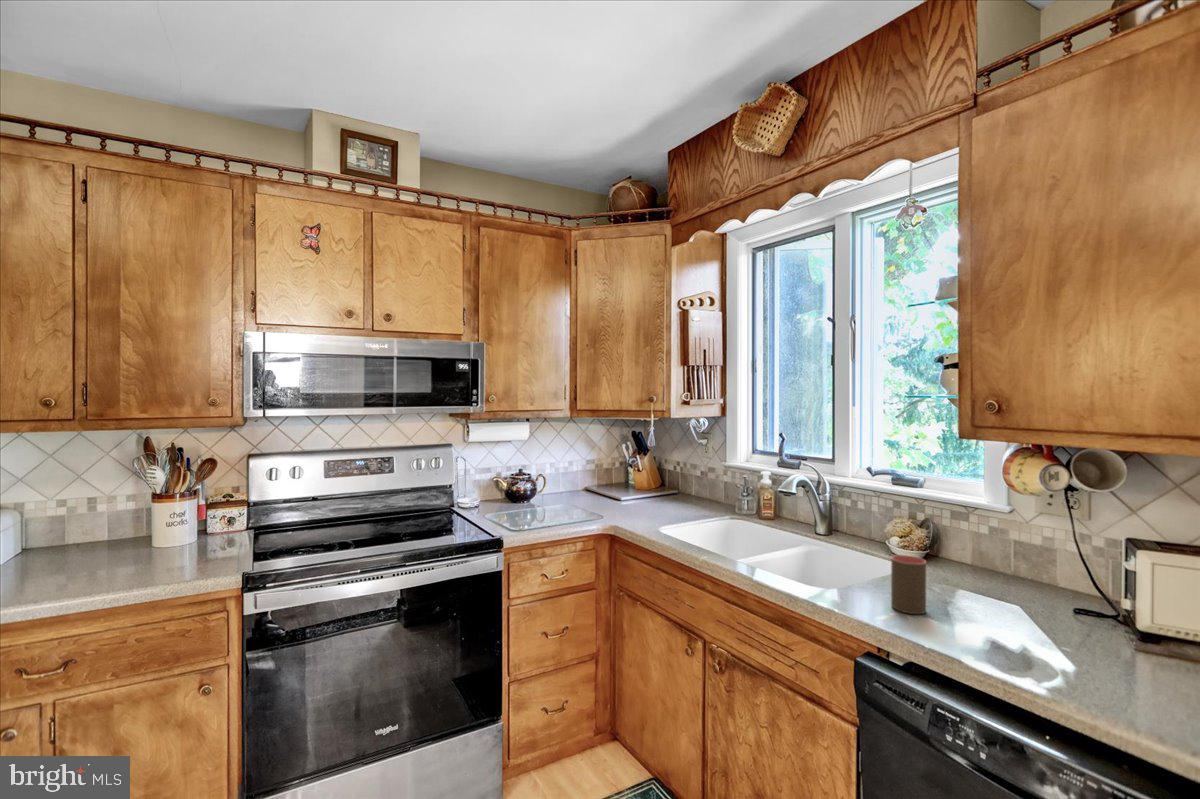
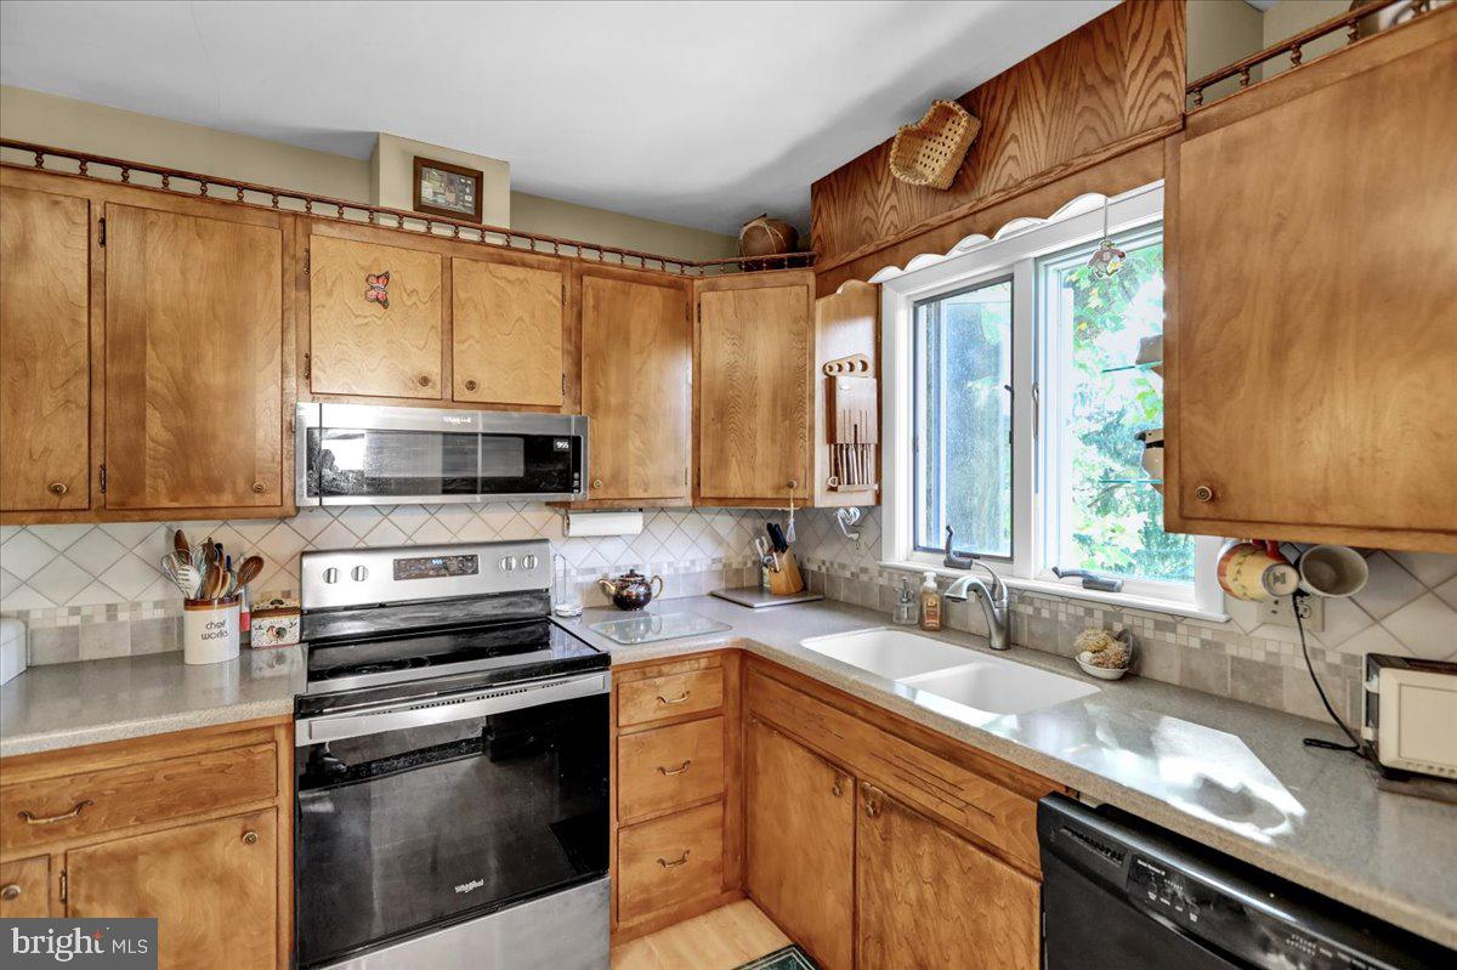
- cup (908, 583)
